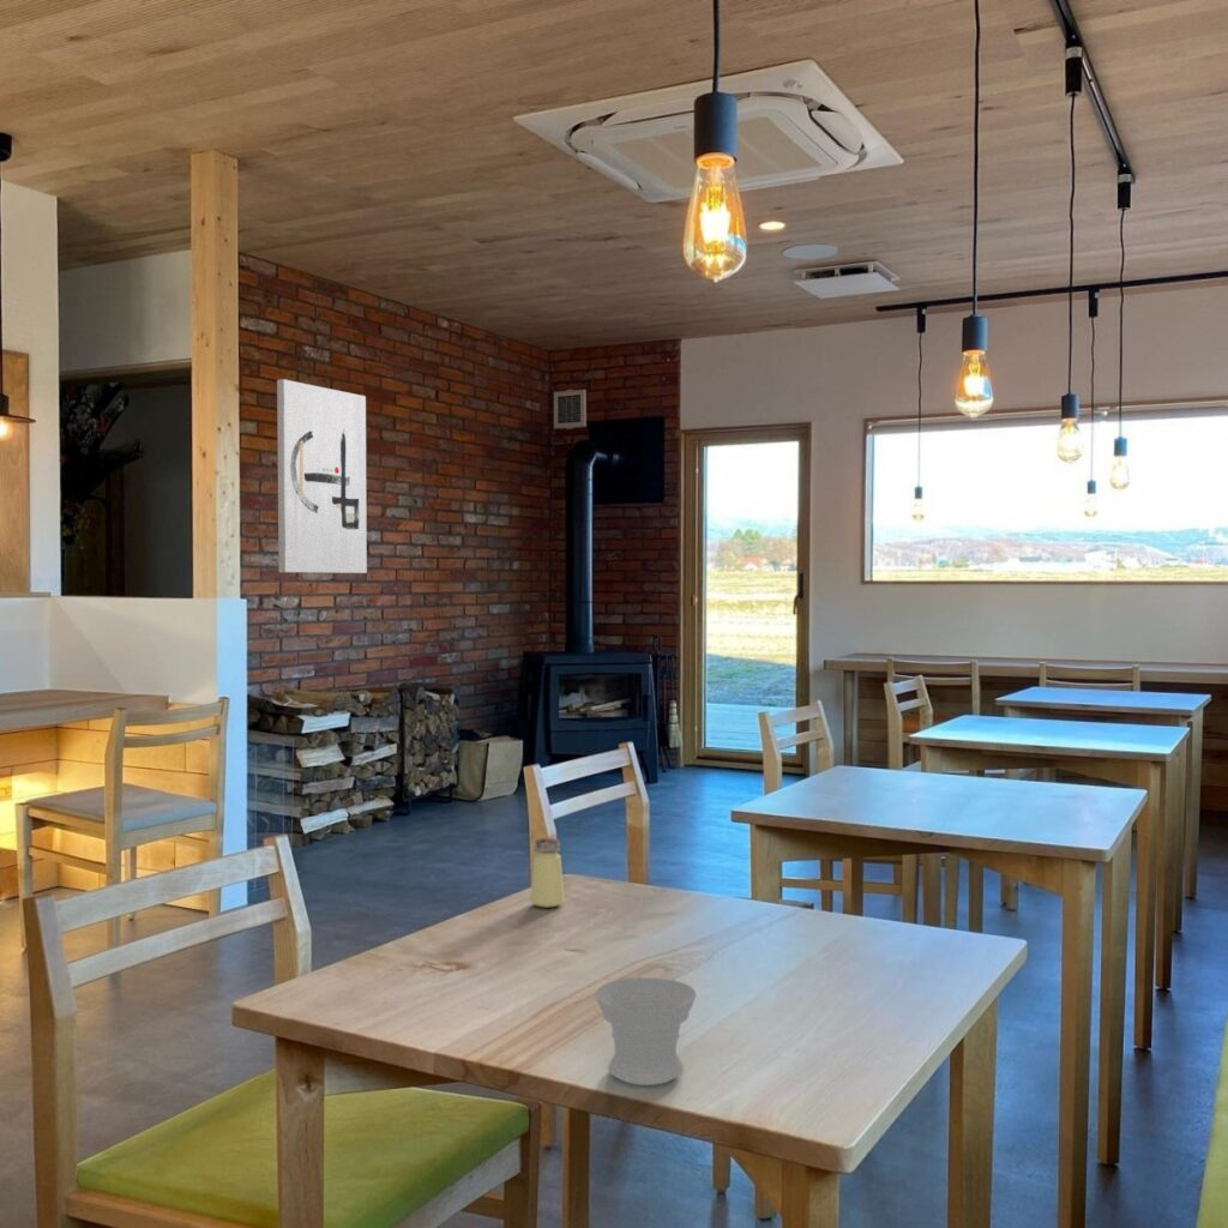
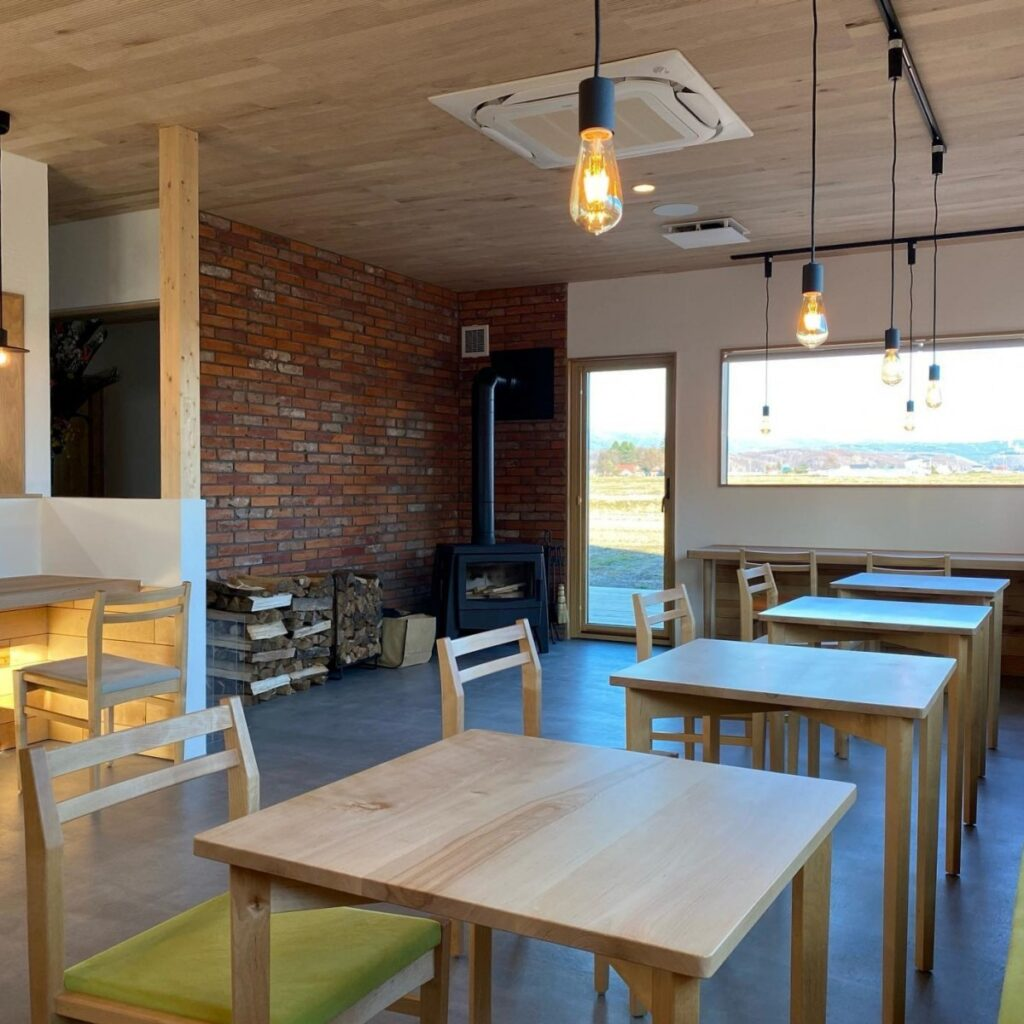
- wall art (323, 480)
- cup (645, 1033)
- saltshaker (547, 871)
